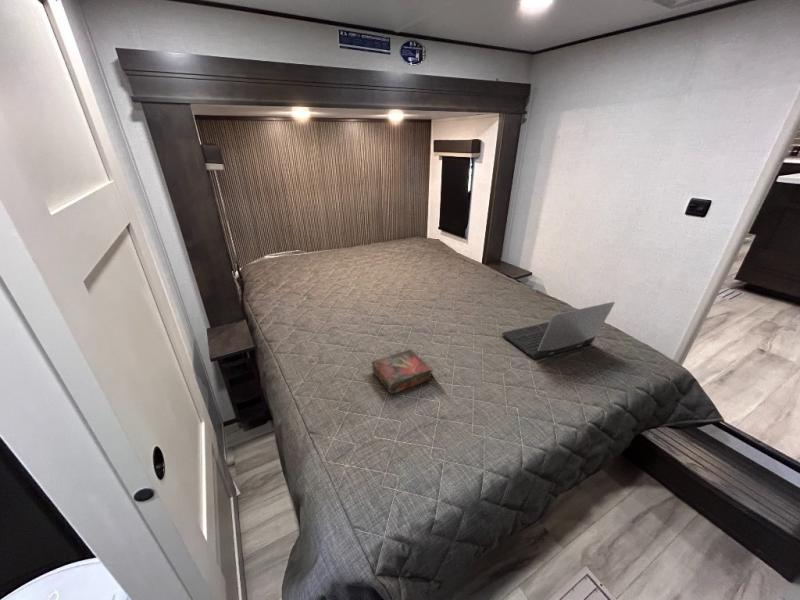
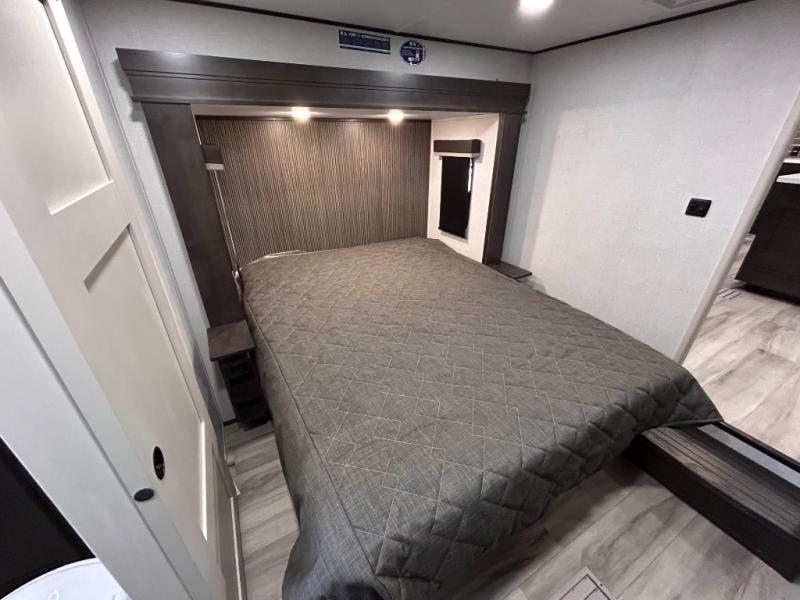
- laptop computer (554, 320)
- book (401, 370)
